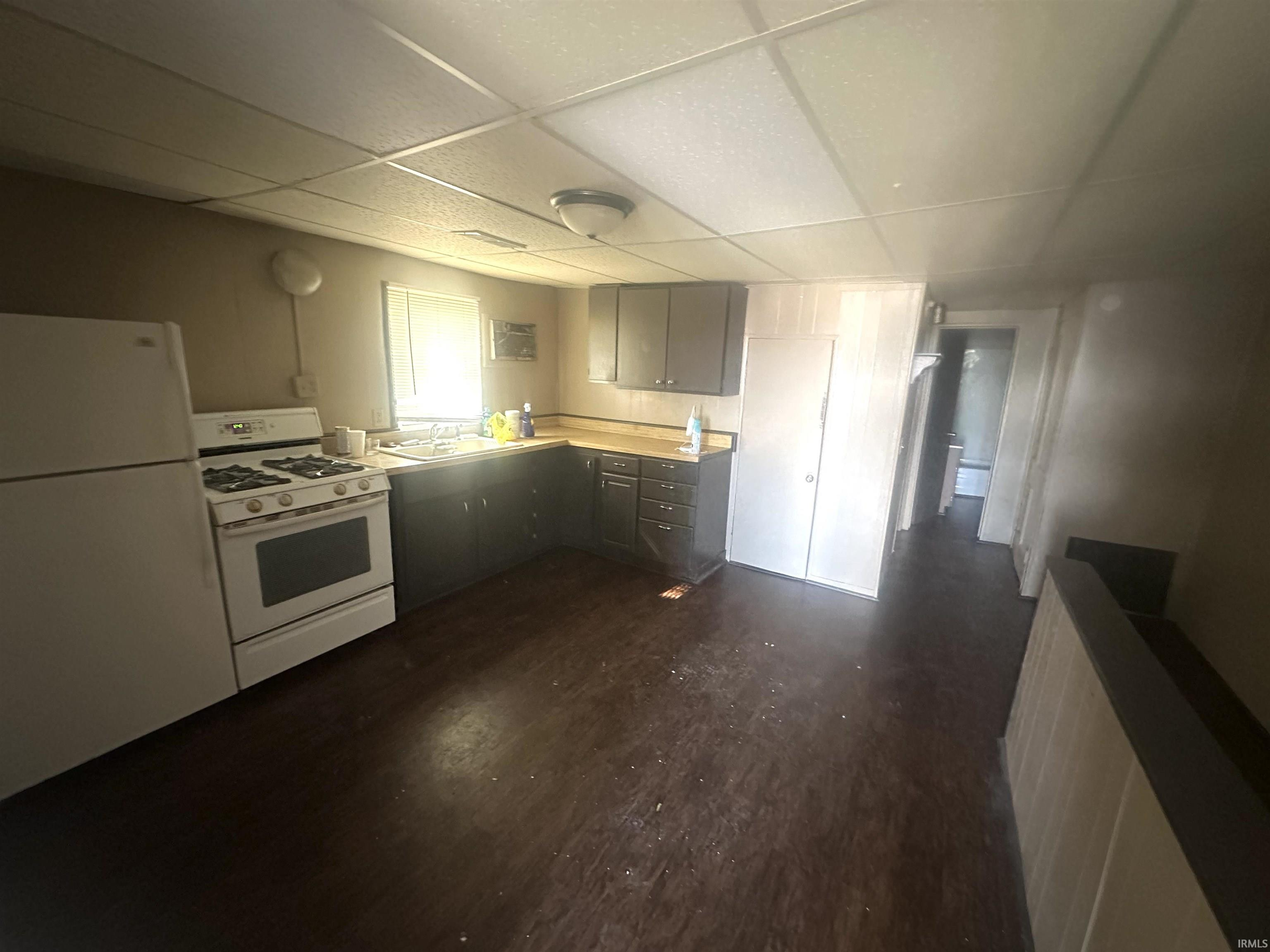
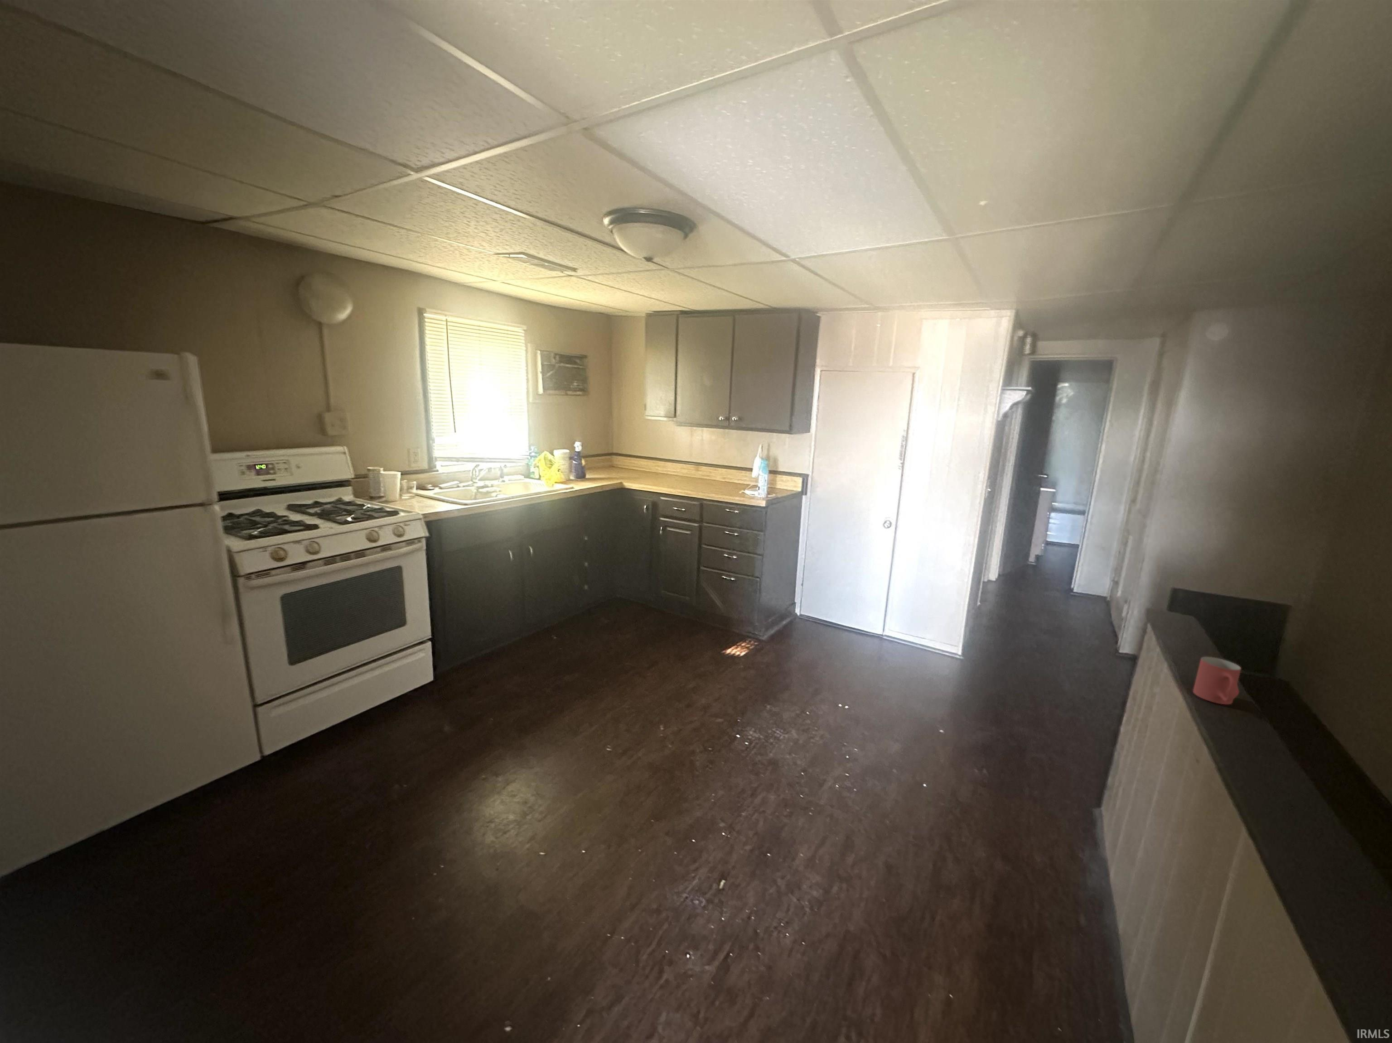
+ mug (1220, 684)
